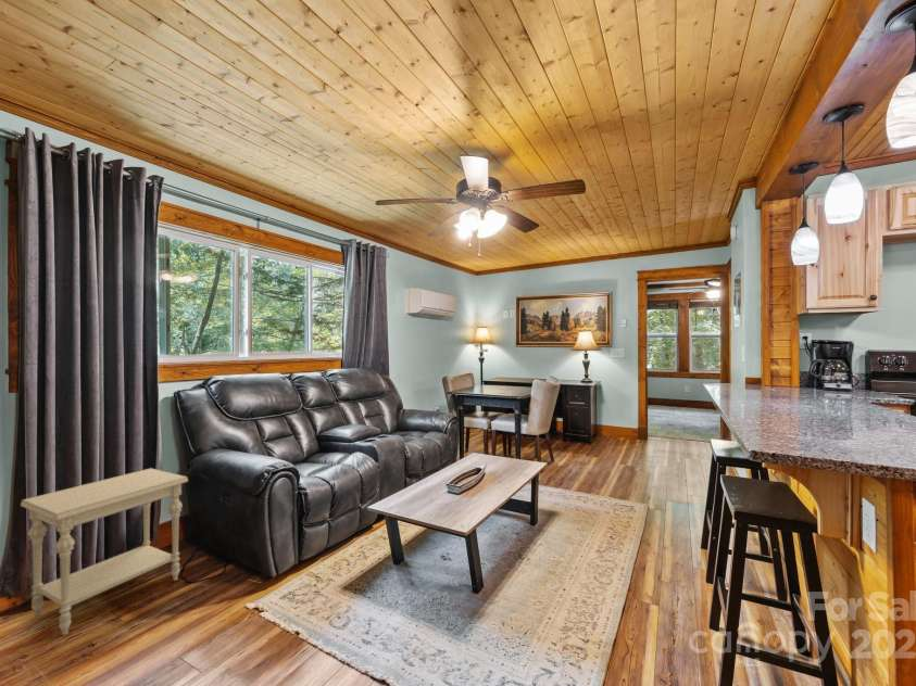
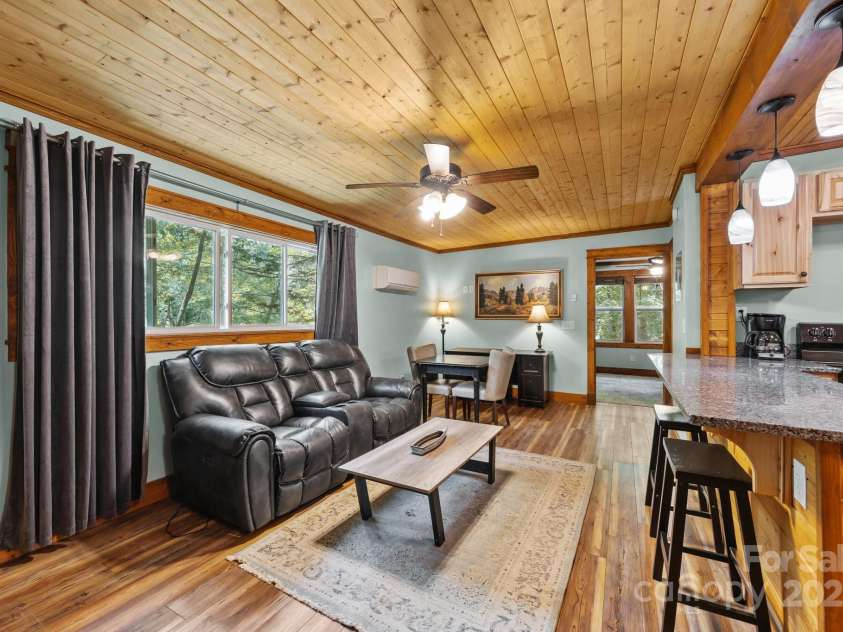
- side table (118, 555)
